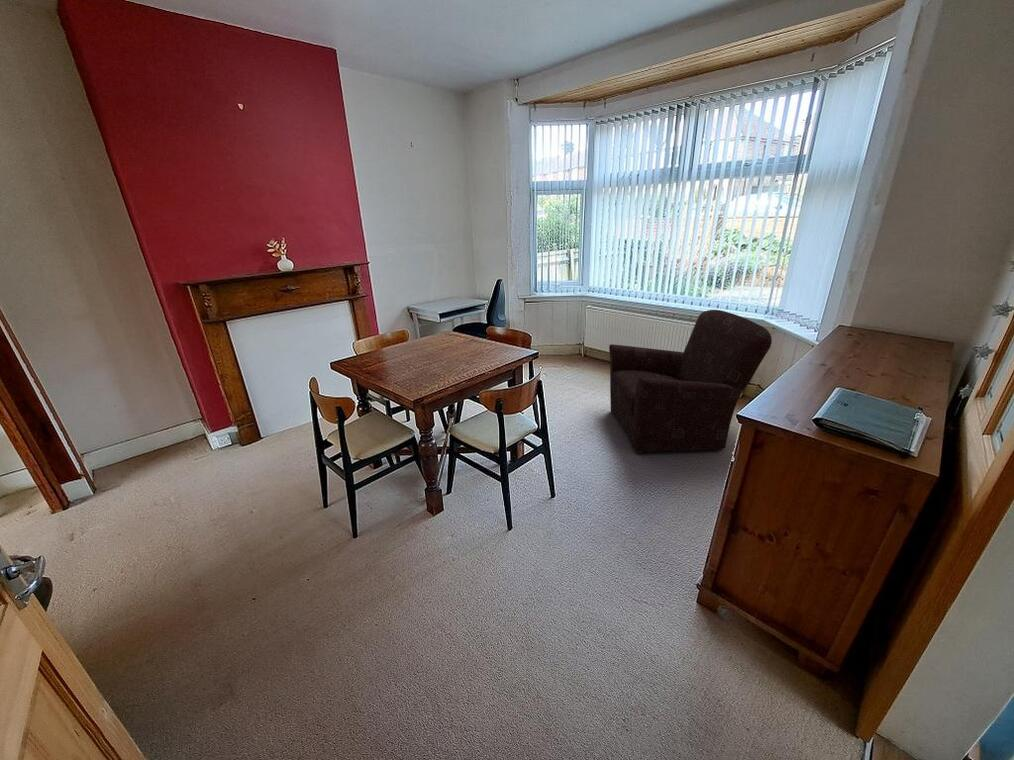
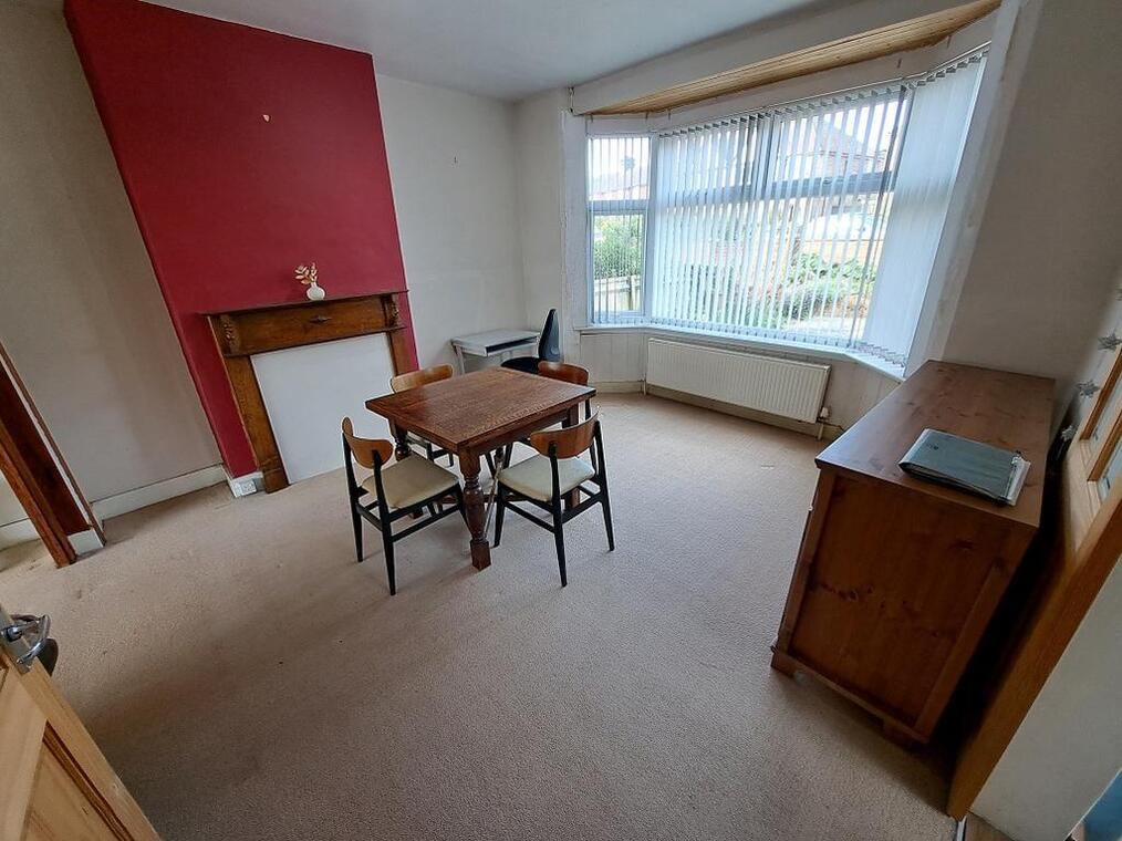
- armchair (677, 376)
